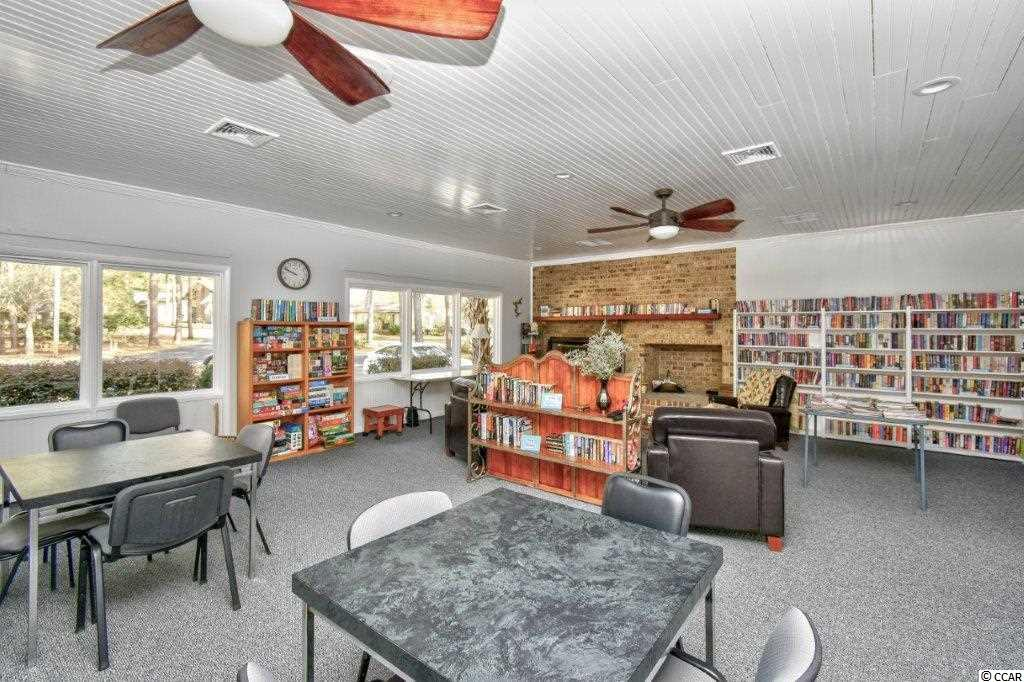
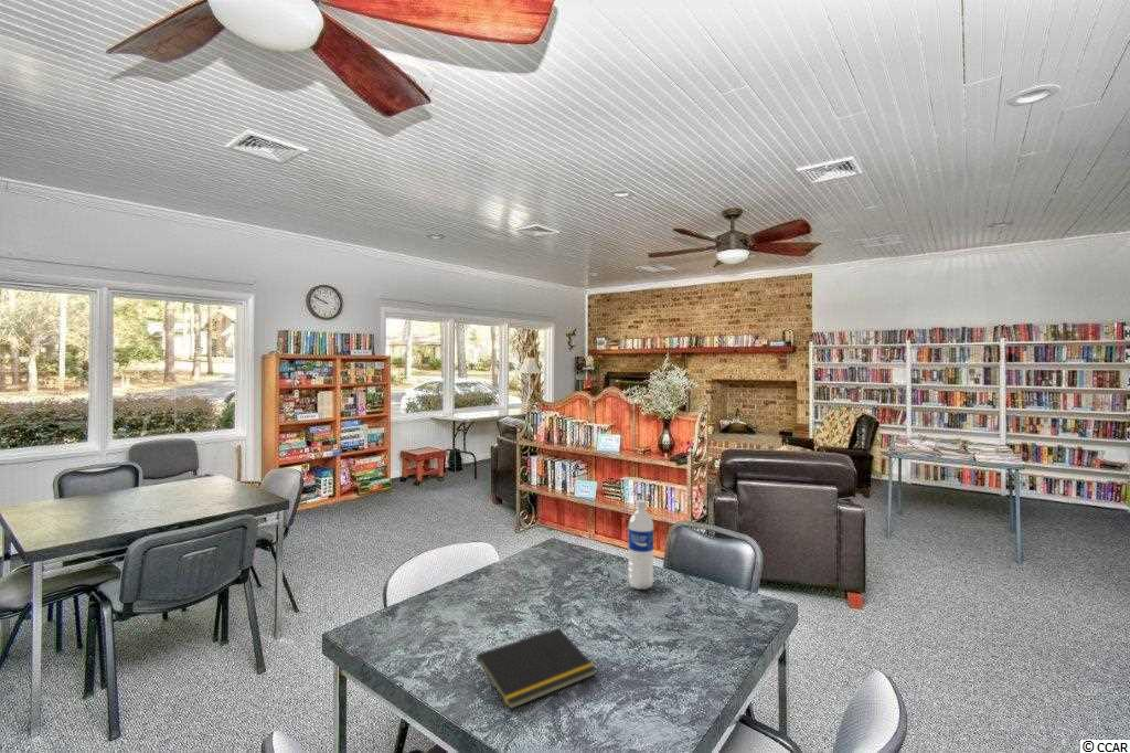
+ notepad (536, 664)
+ water bottle (640, 543)
